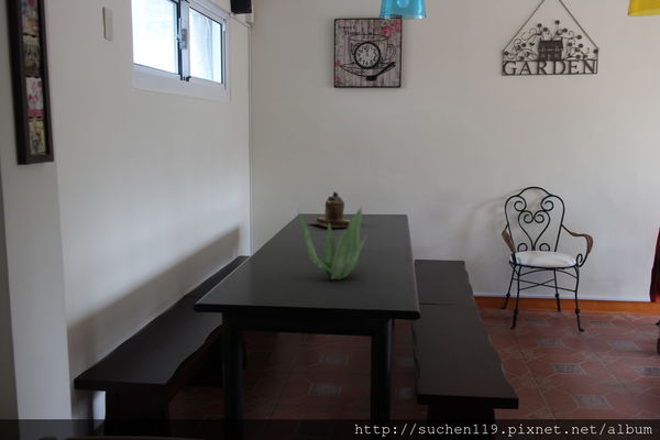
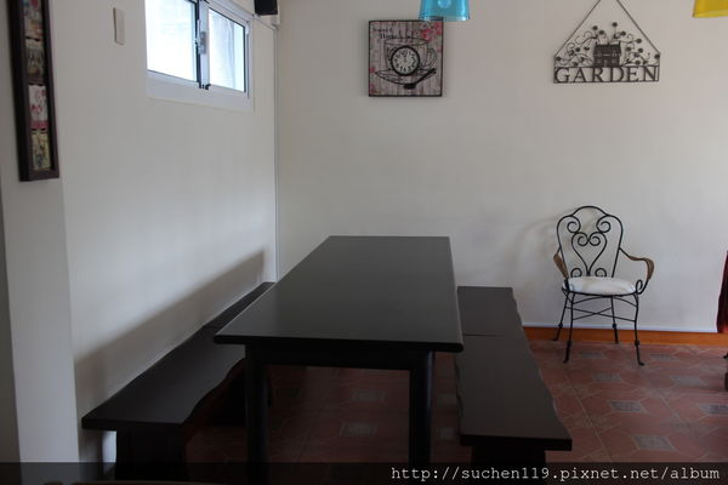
- teapot (332, 209)
- plant (337, 243)
